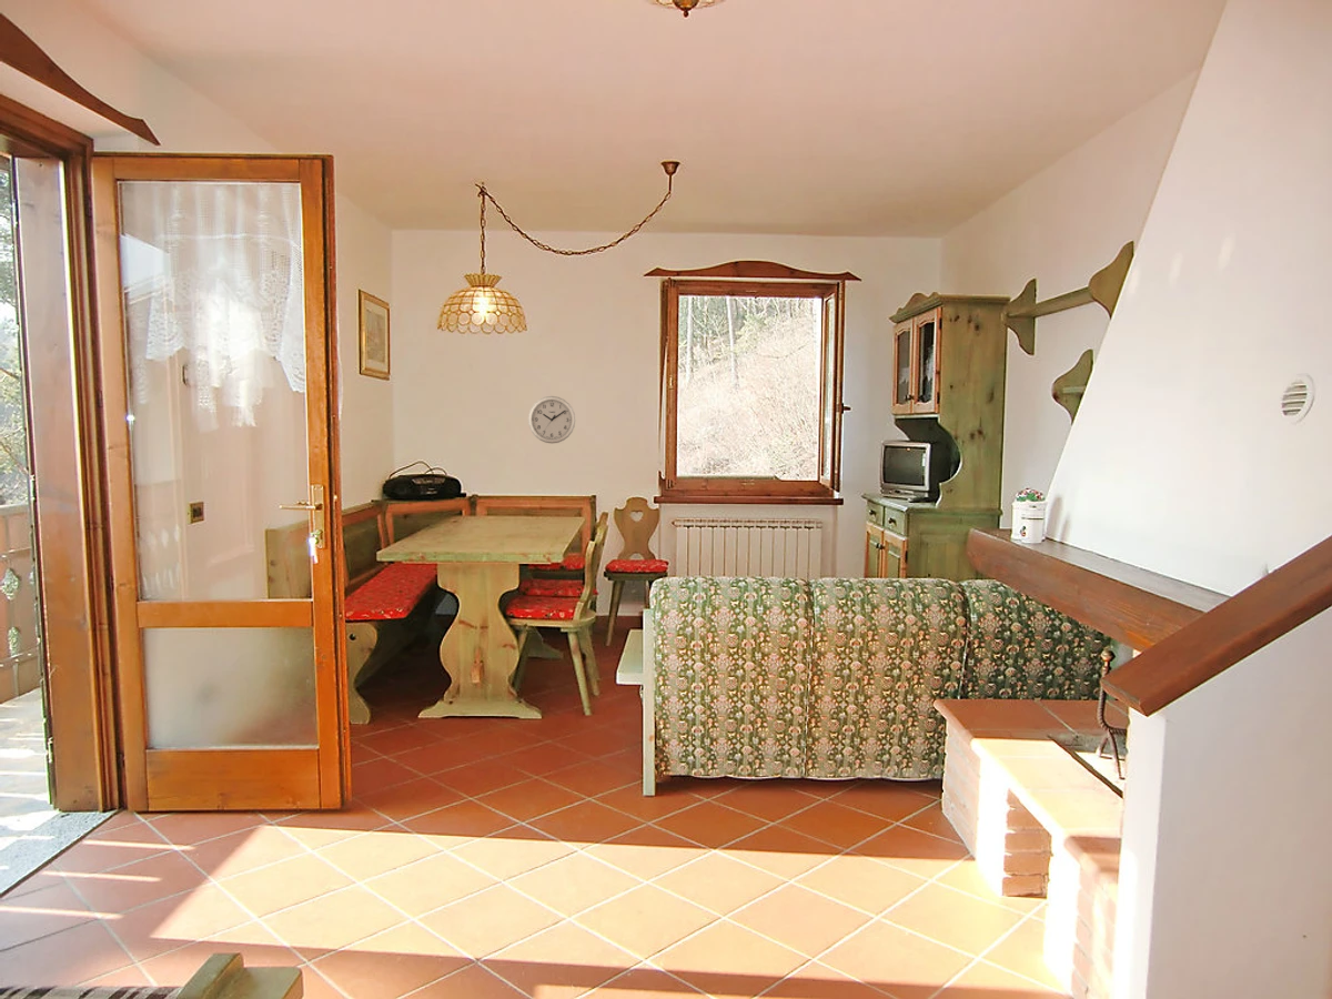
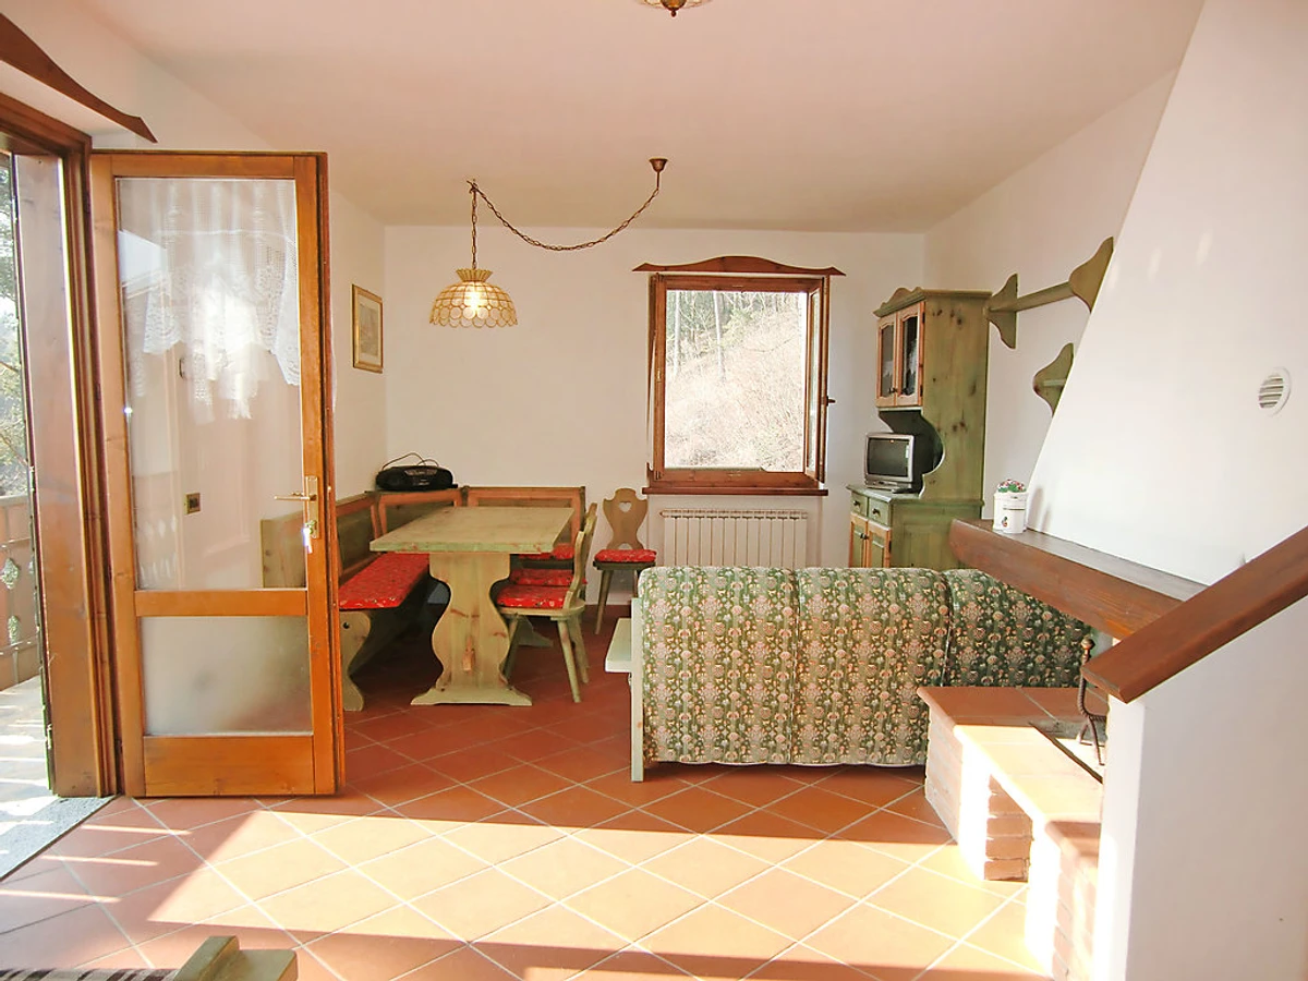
- wall clock (552, 420)
